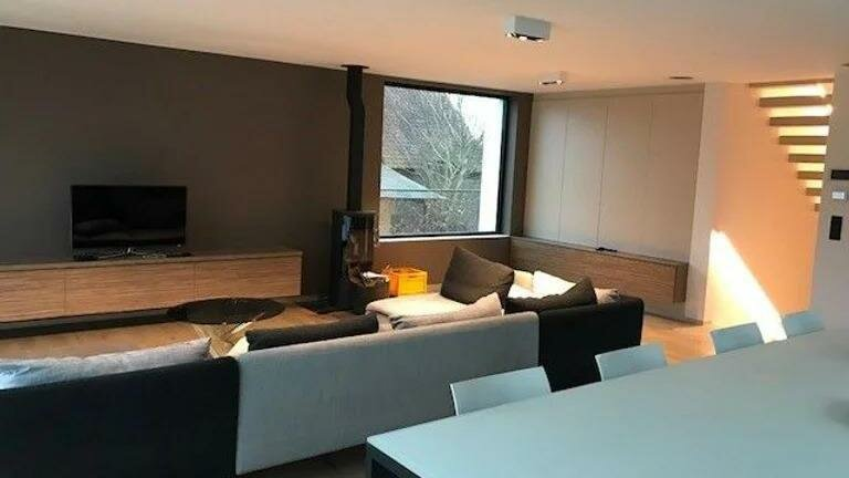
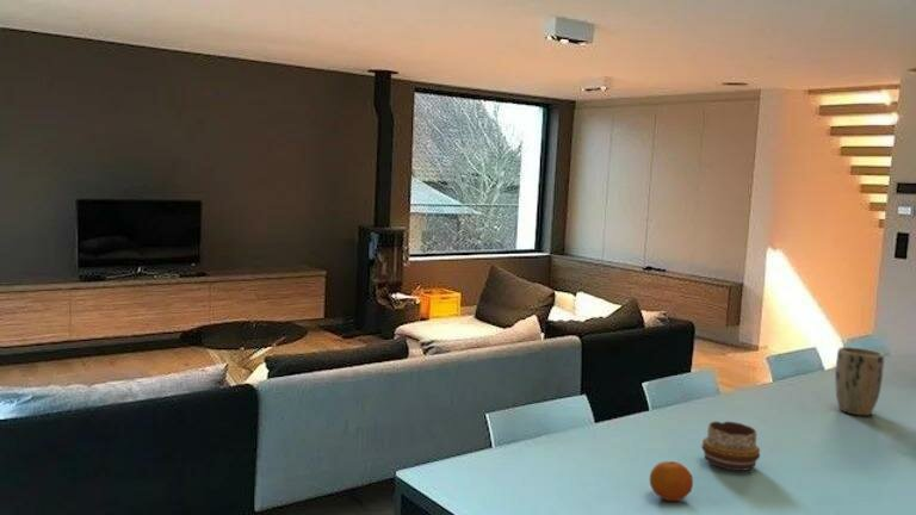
+ decorative bowl (730, 446)
+ fruit (670, 479)
+ plant pot (858, 380)
